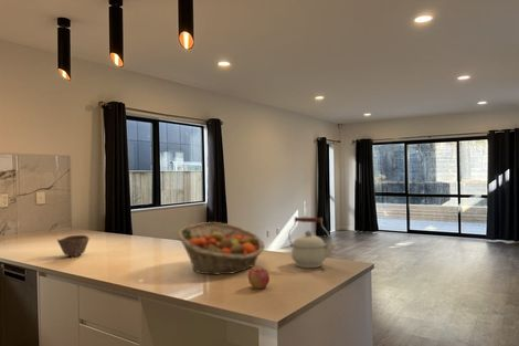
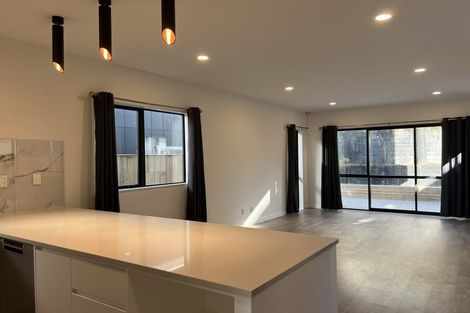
- bowl (74, 247)
- fruit basket (222, 245)
- apple (258, 277)
- kettle (311, 241)
